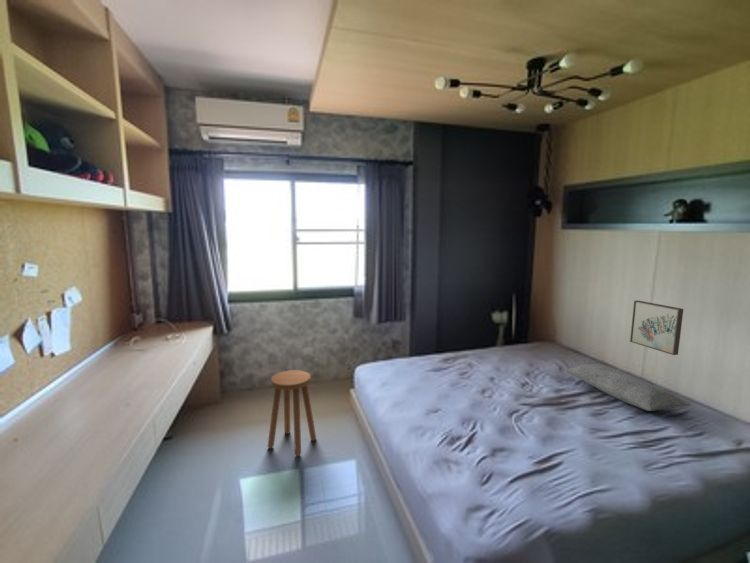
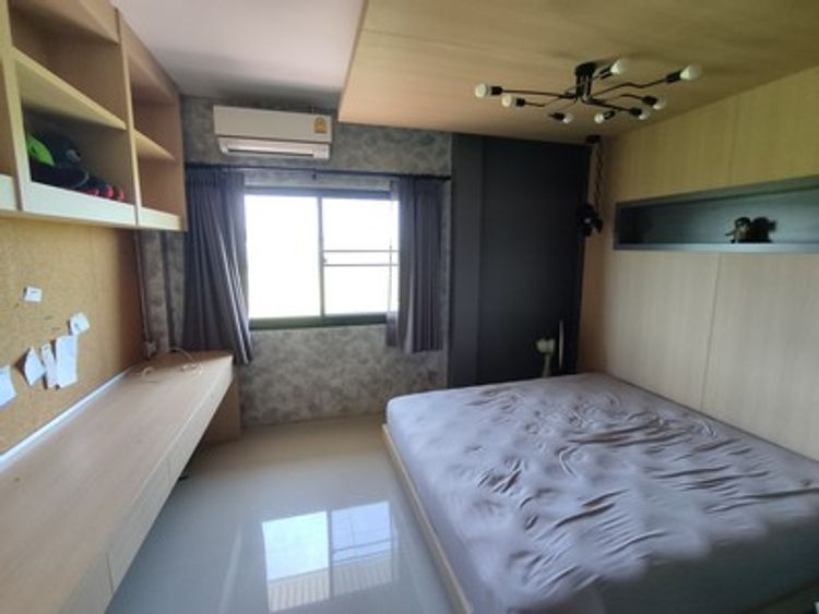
- wall art (655, 326)
- pillow (620, 385)
- stool (293, 410)
